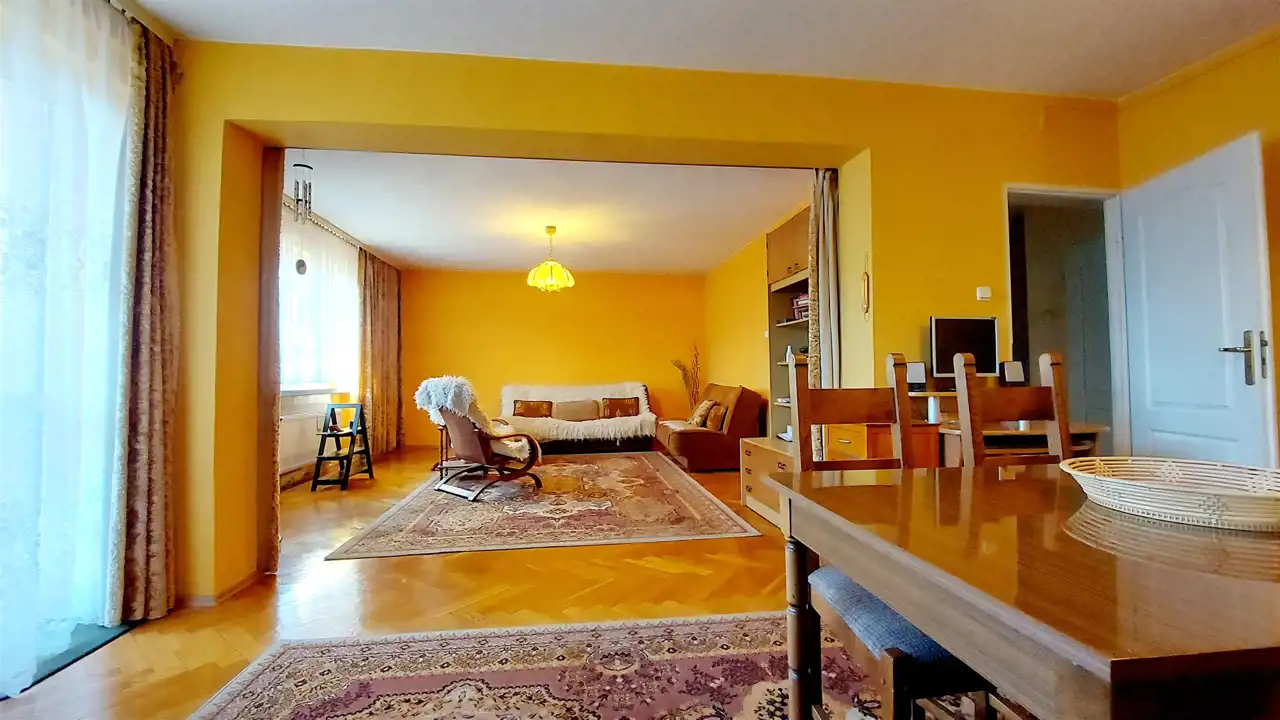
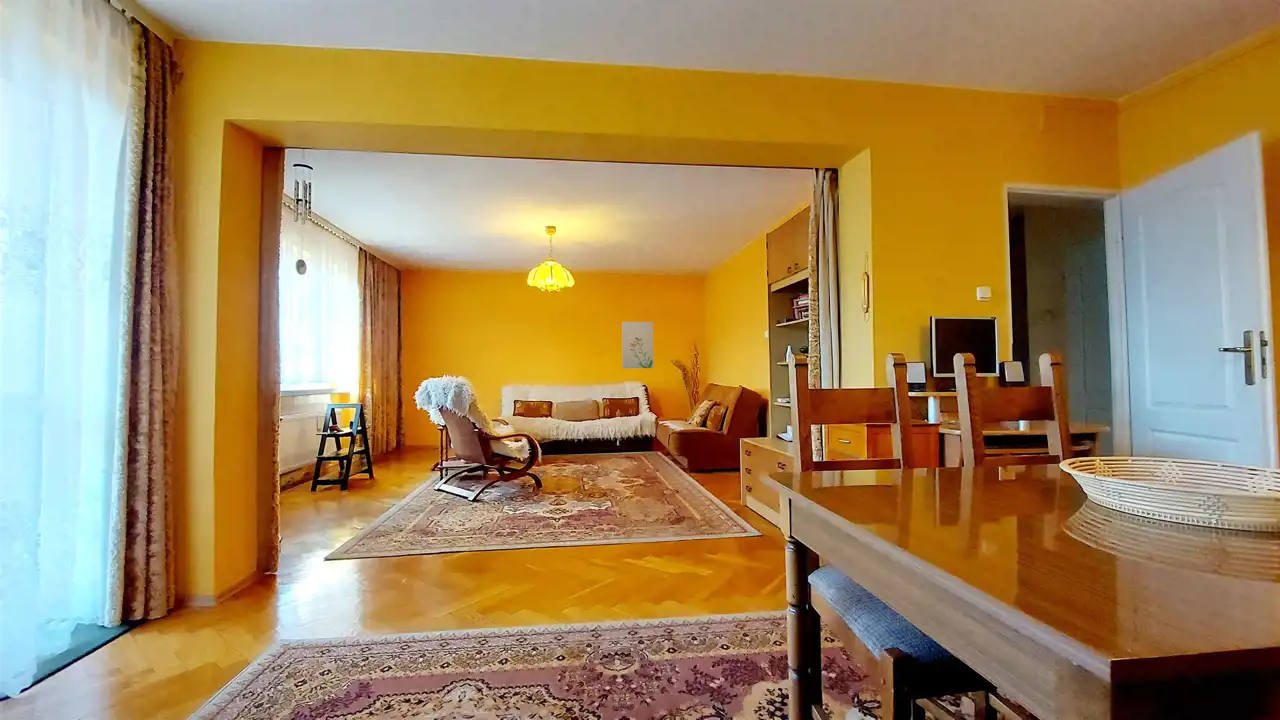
+ wall art (637, 345)
